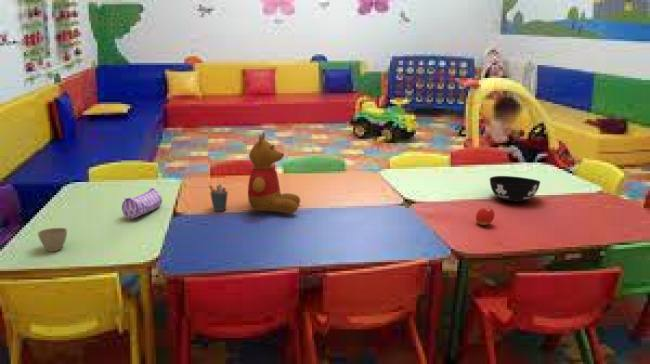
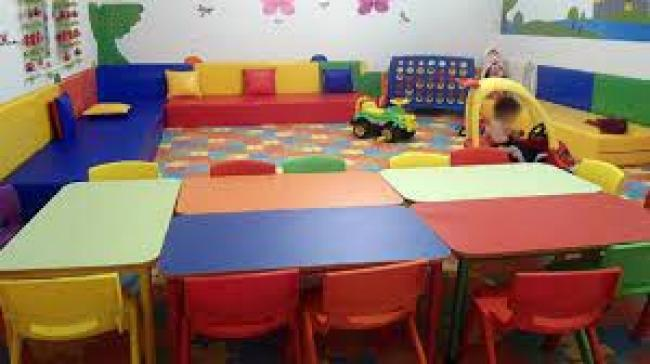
- teddy bear (273, 171)
- bowl (514, 189)
- pencil case (142, 202)
- pen holder (218, 196)
- fruit (484, 215)
- flower pot (53, 240)
